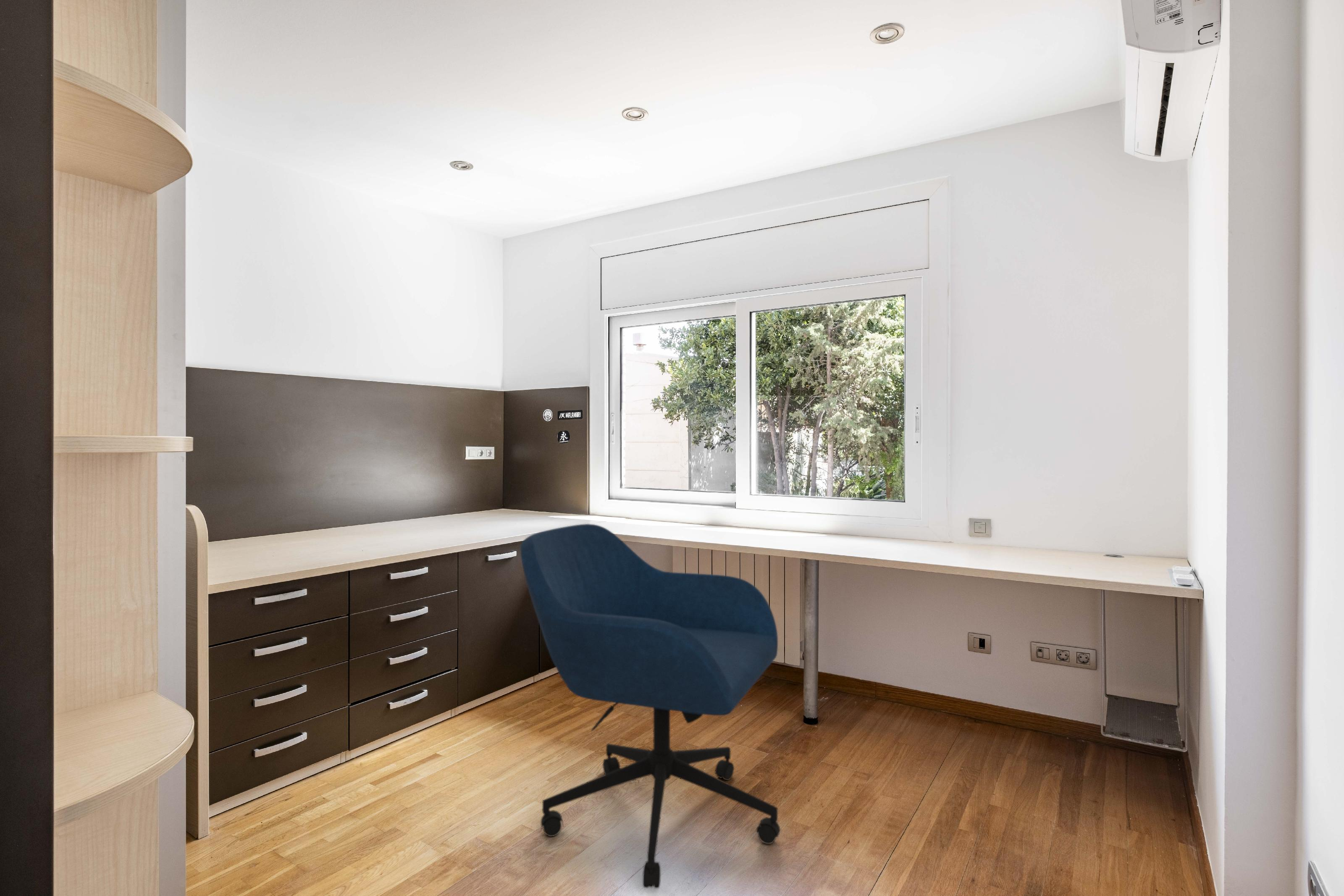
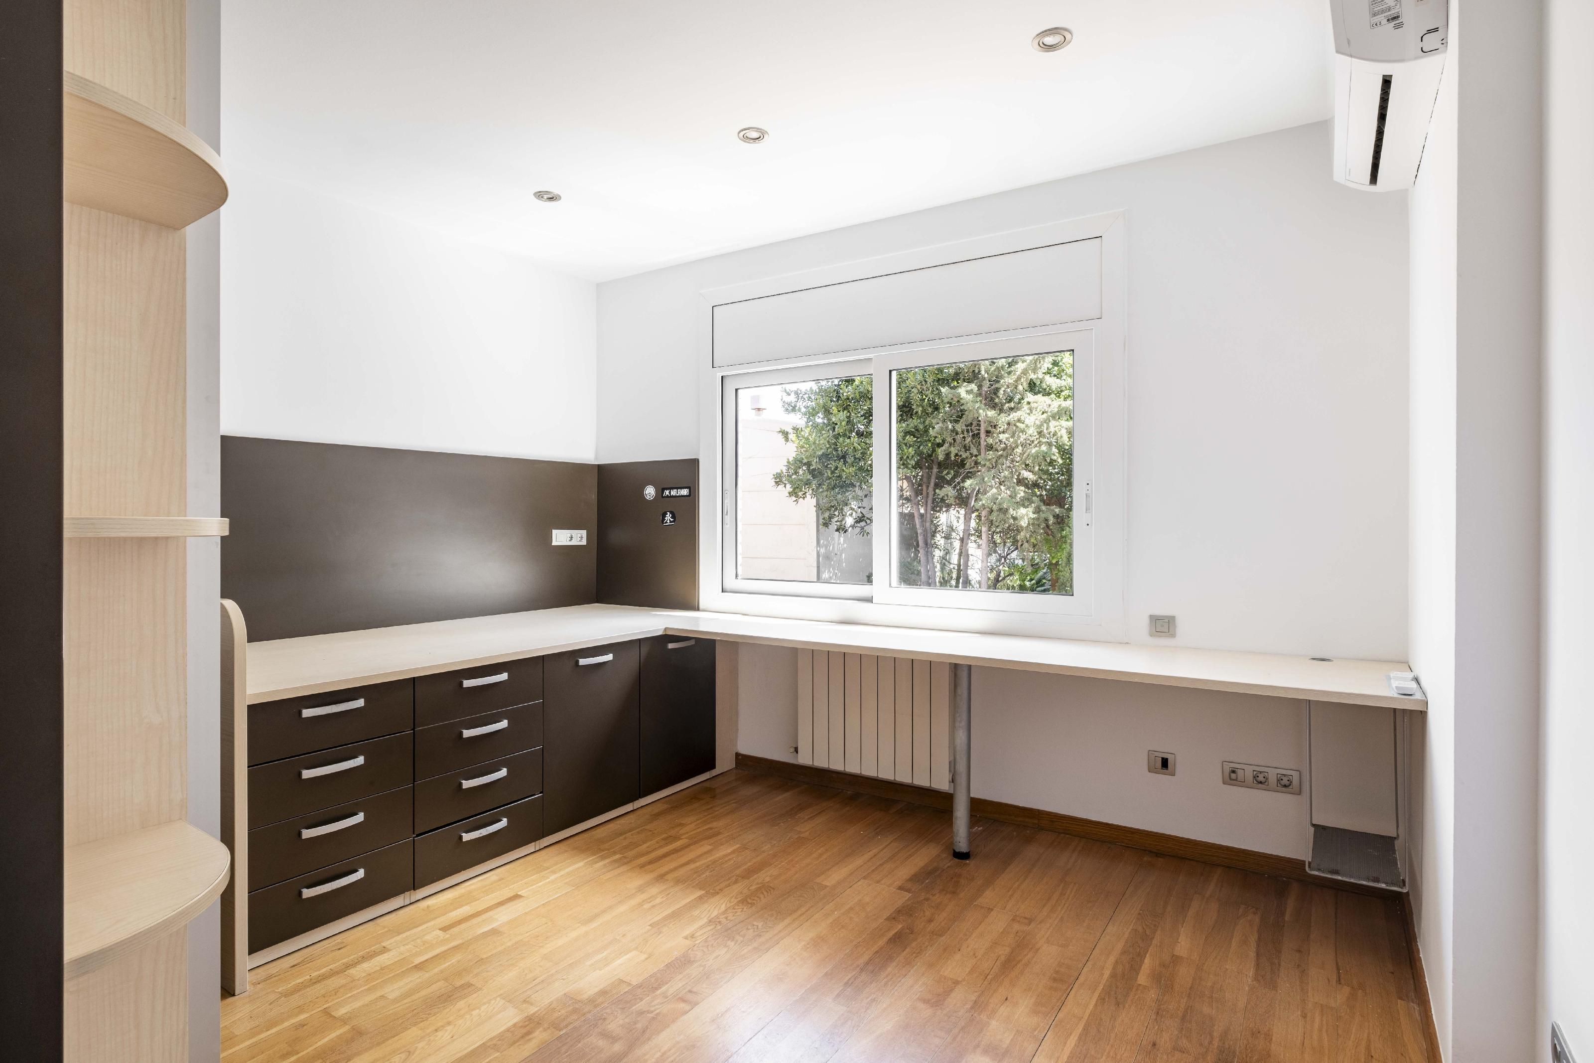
- office chair (655, 675)
